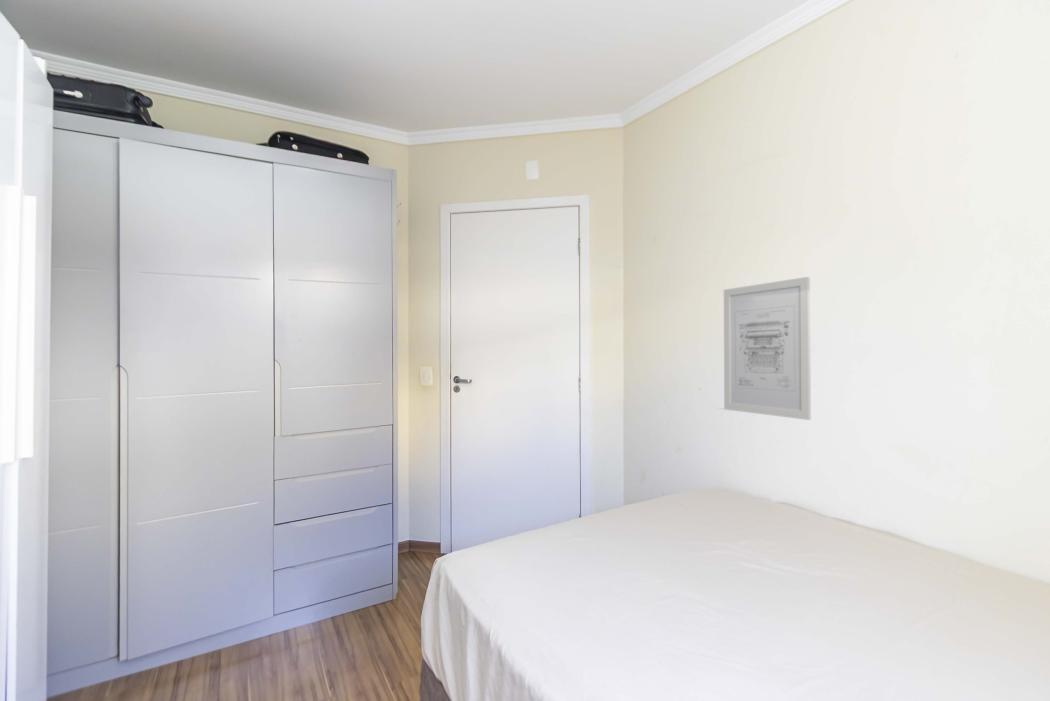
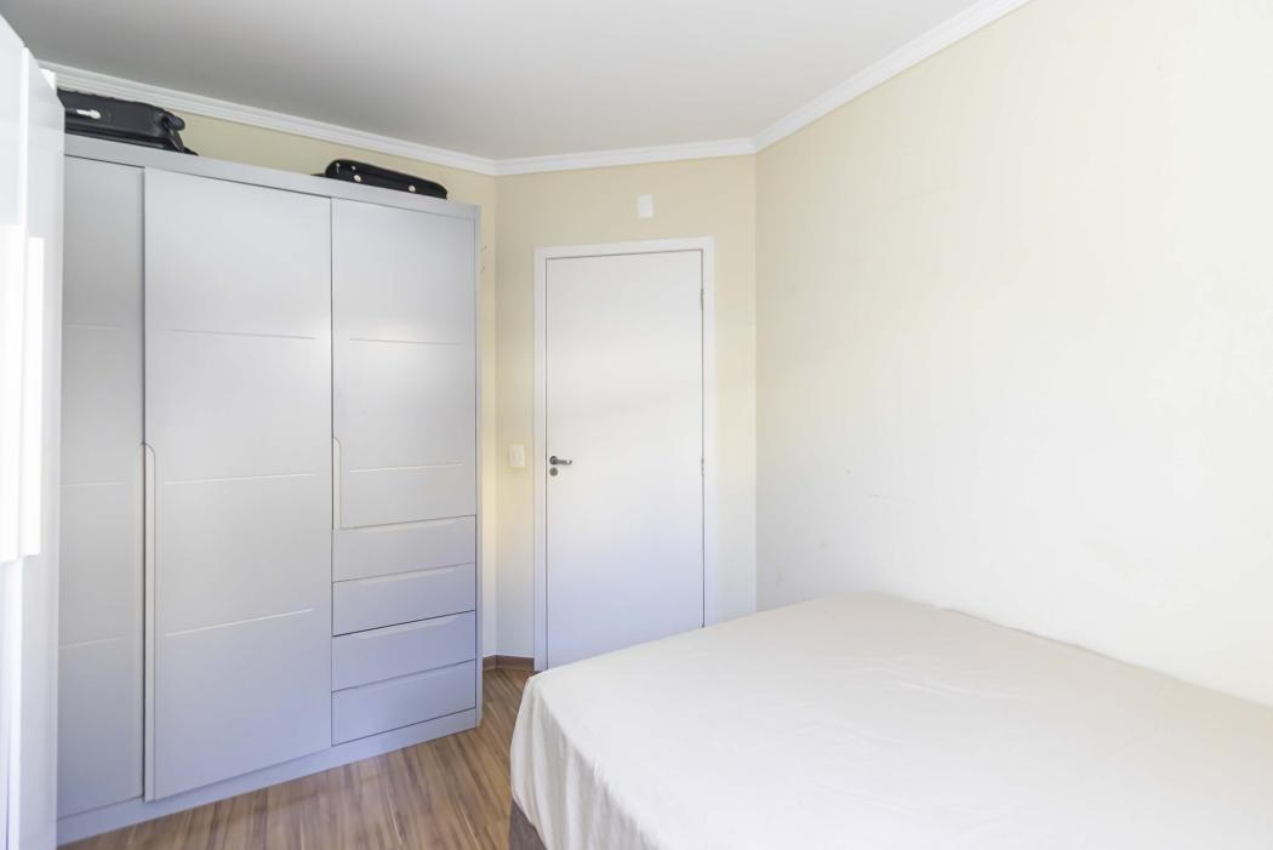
- wall art (763, 348)
